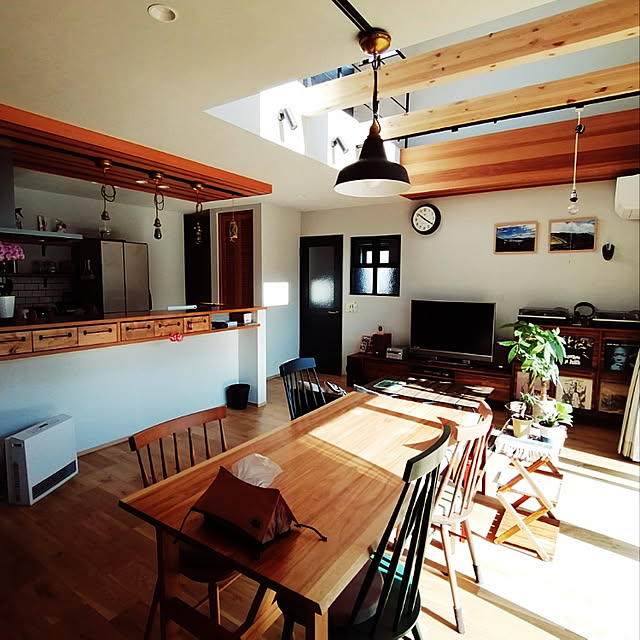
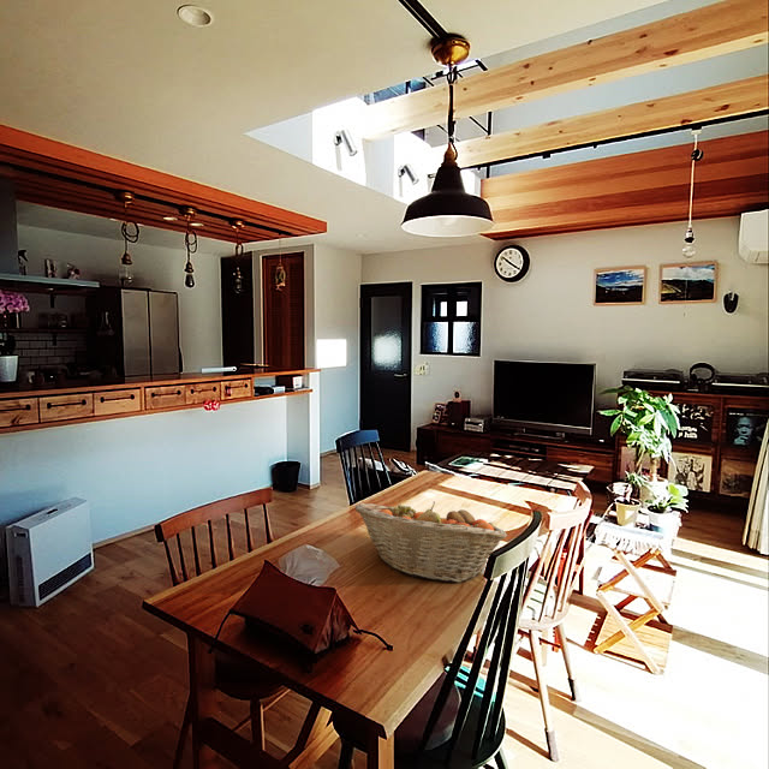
+ fruit basket (427, 530)
